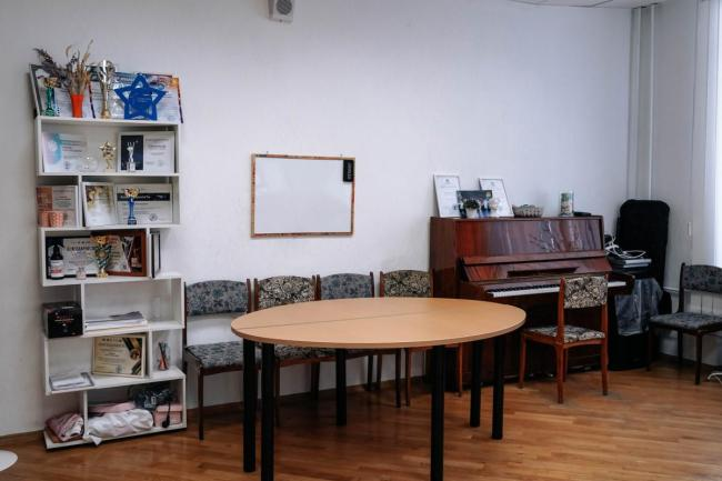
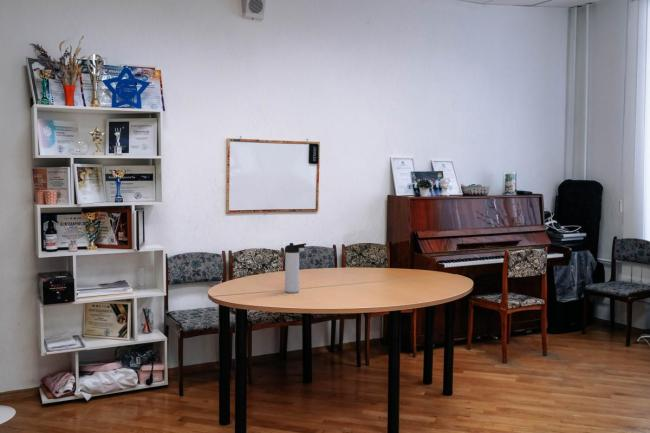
+ thermos bottle (295, 267)
